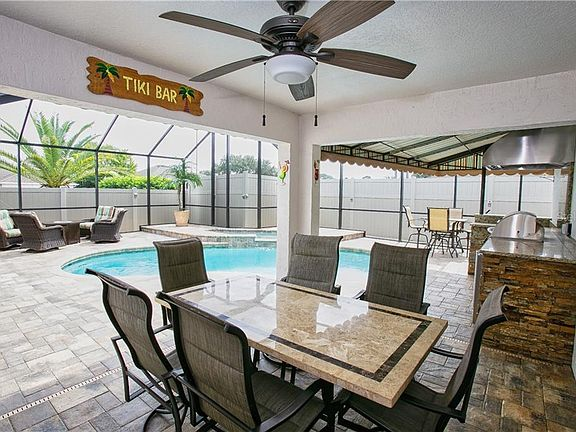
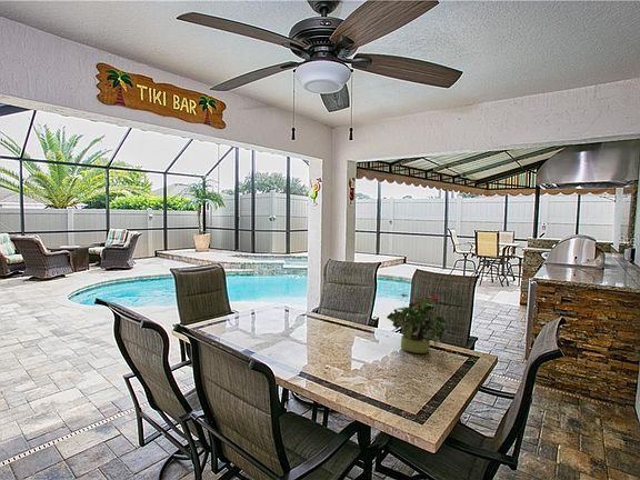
+ potted plant (417, 320)
